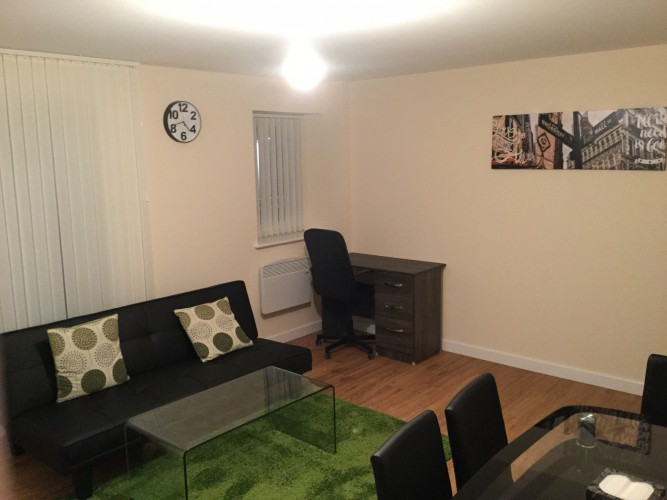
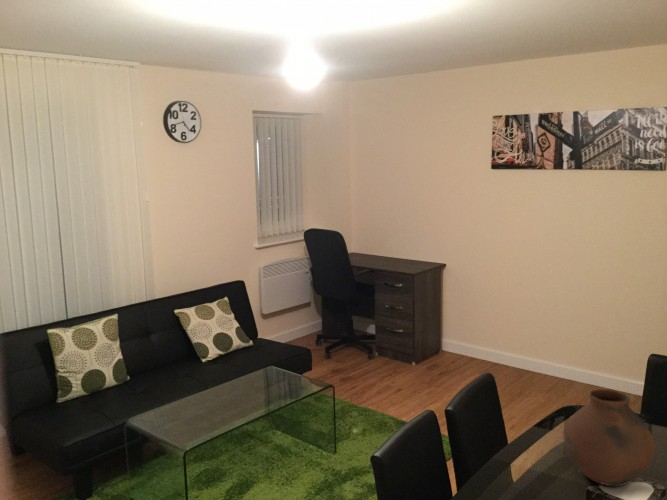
+ vase (608, 437)
